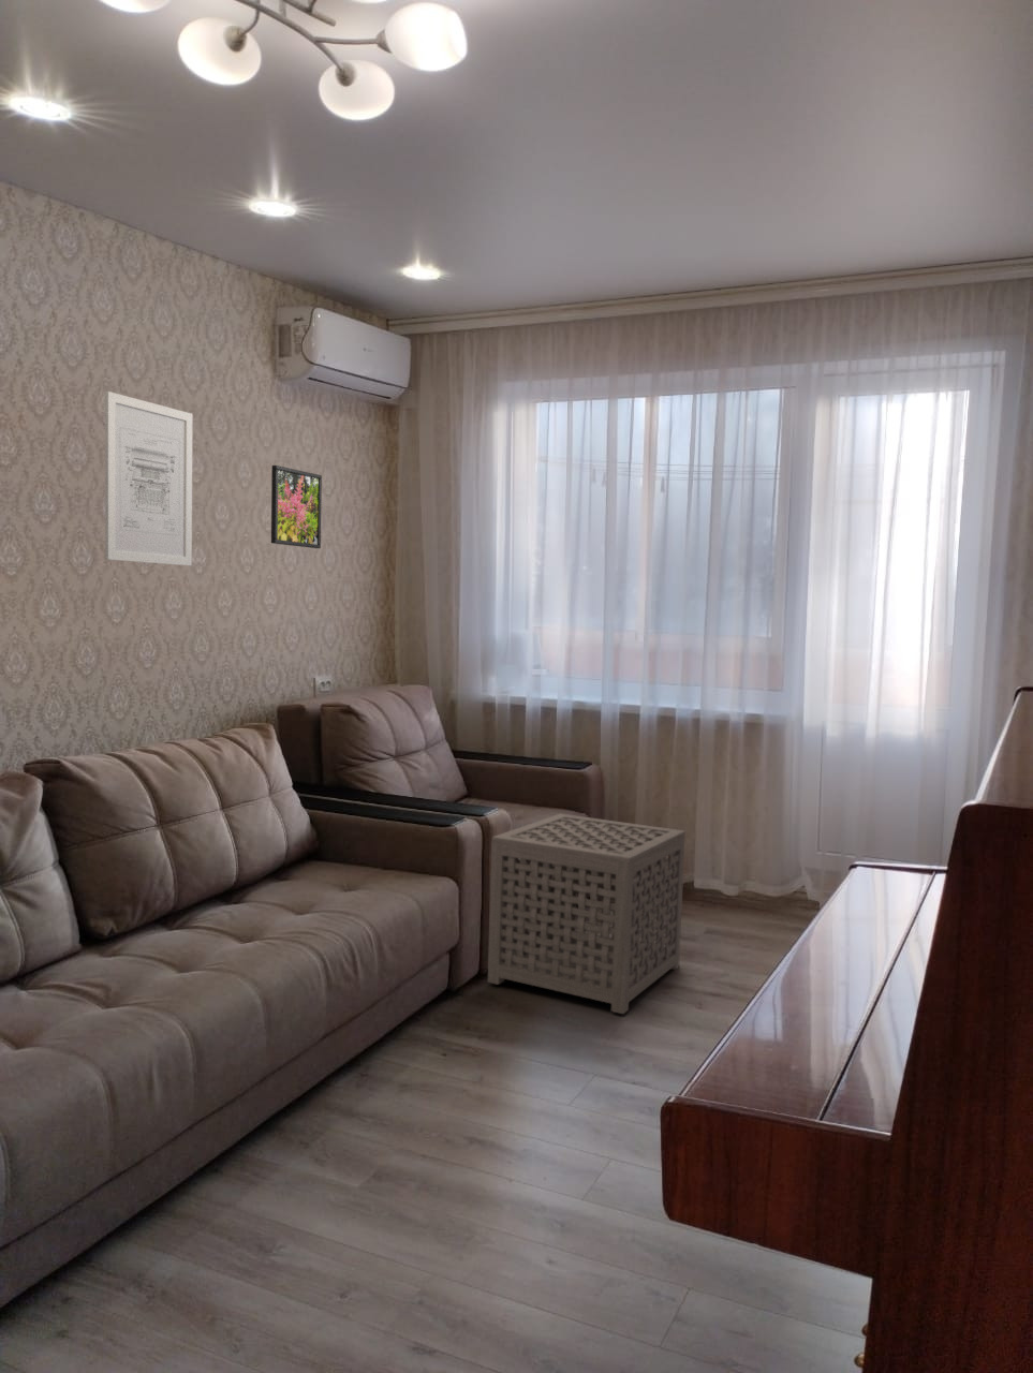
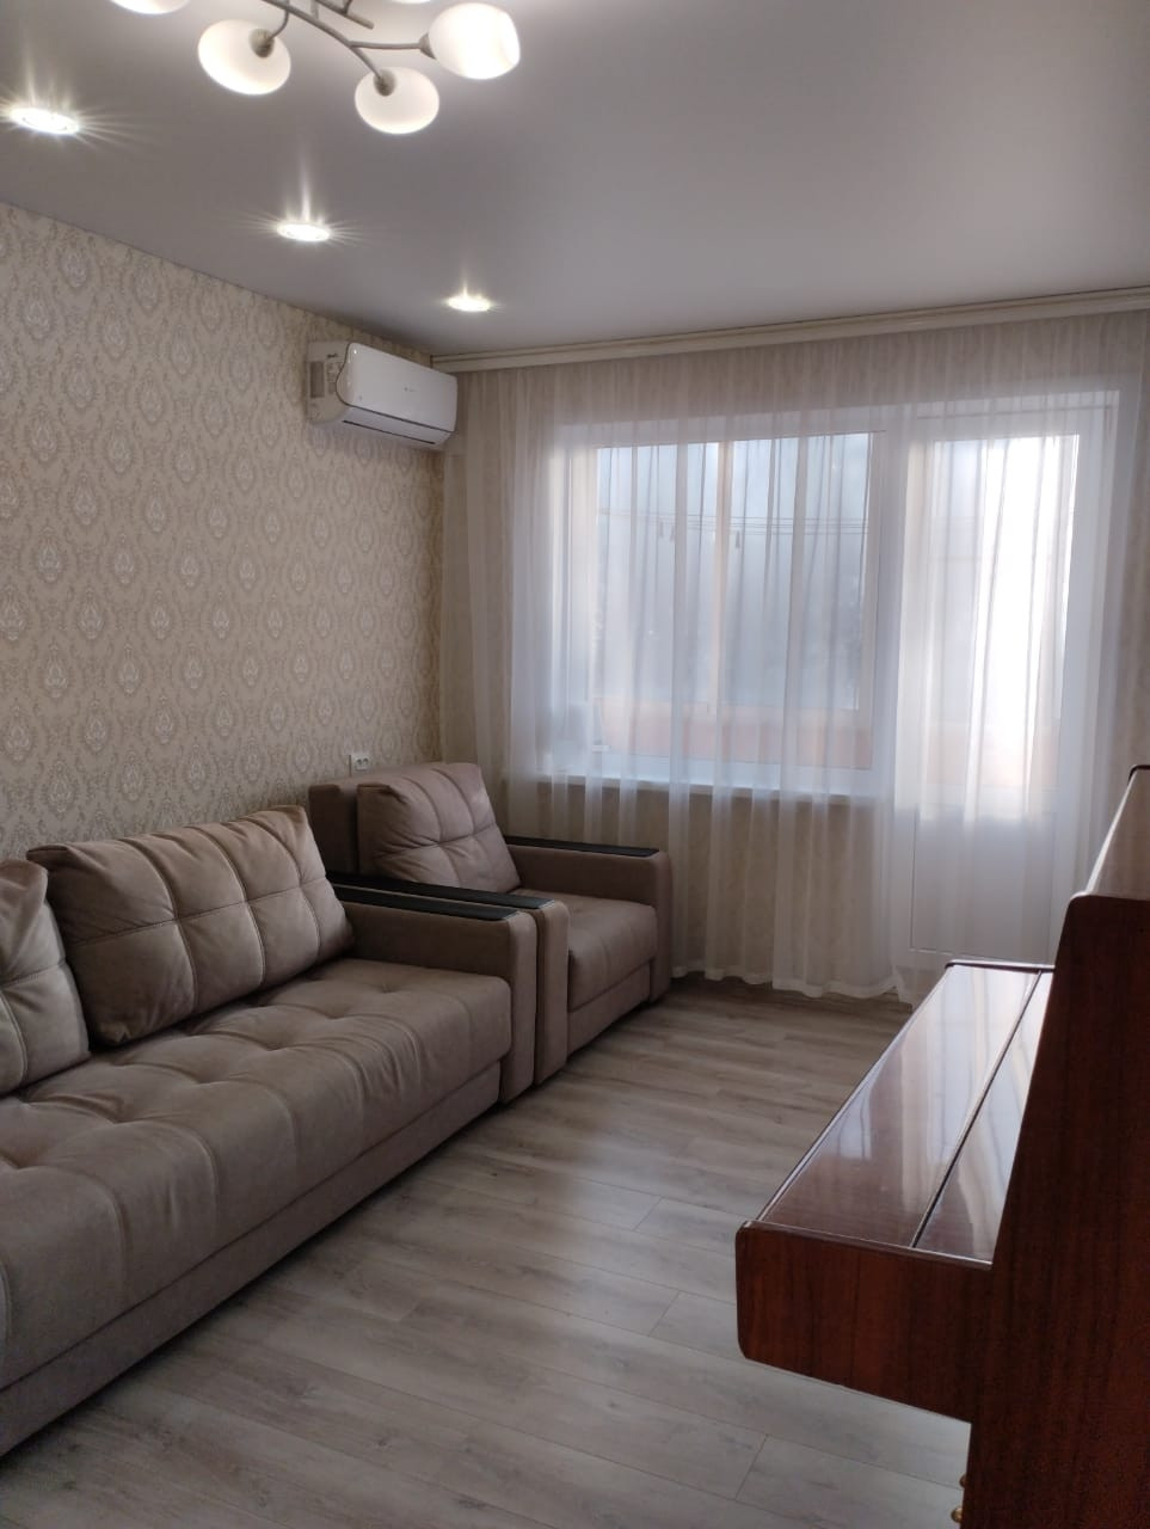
- side table (588, 904)
- wall art (150, 483)
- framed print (296, 508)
